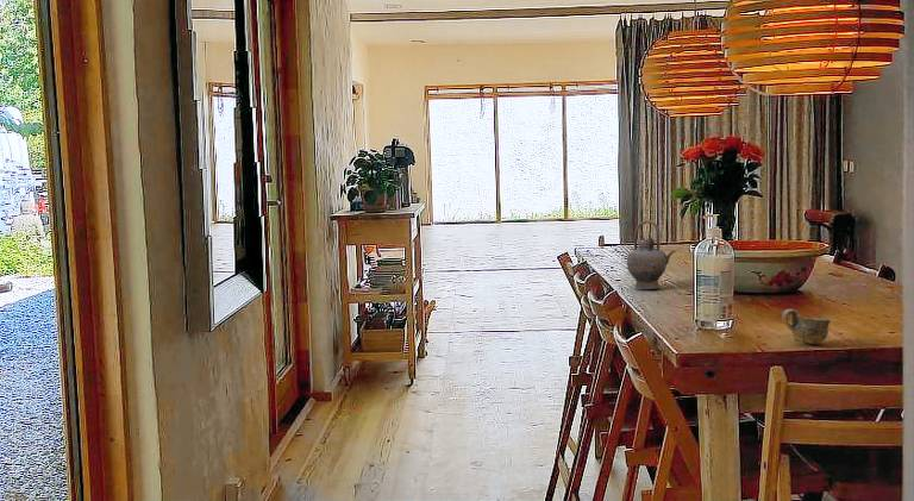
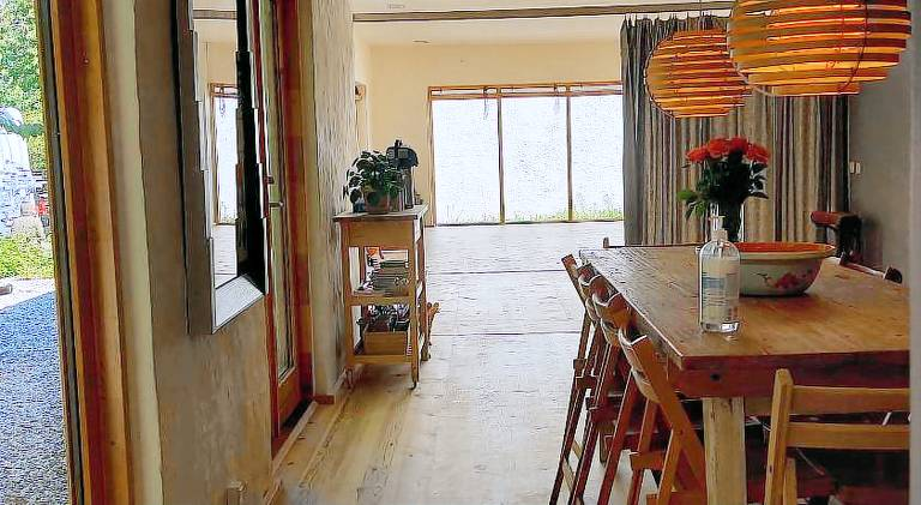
- teapot (651, 255)
- cup (806, 325)
